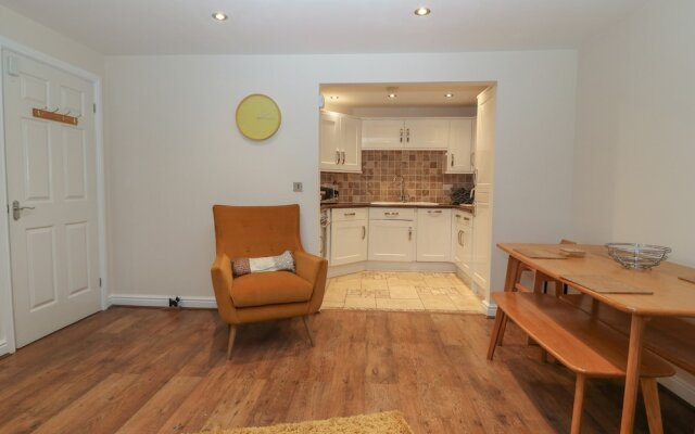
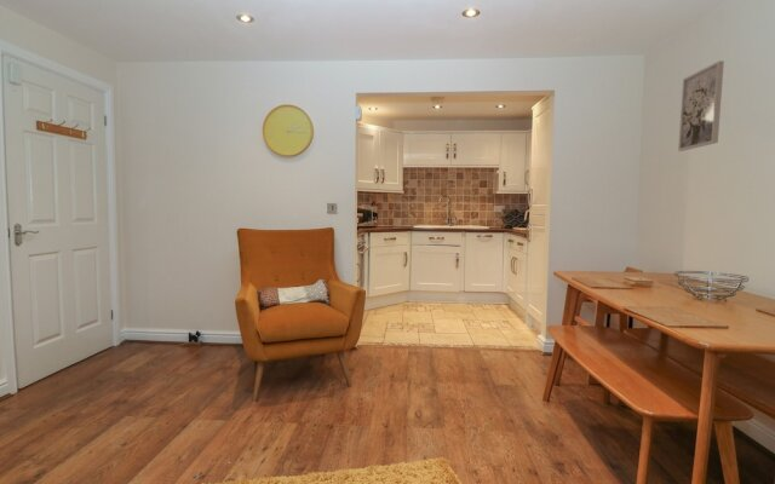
+ wall art (699, 109)
